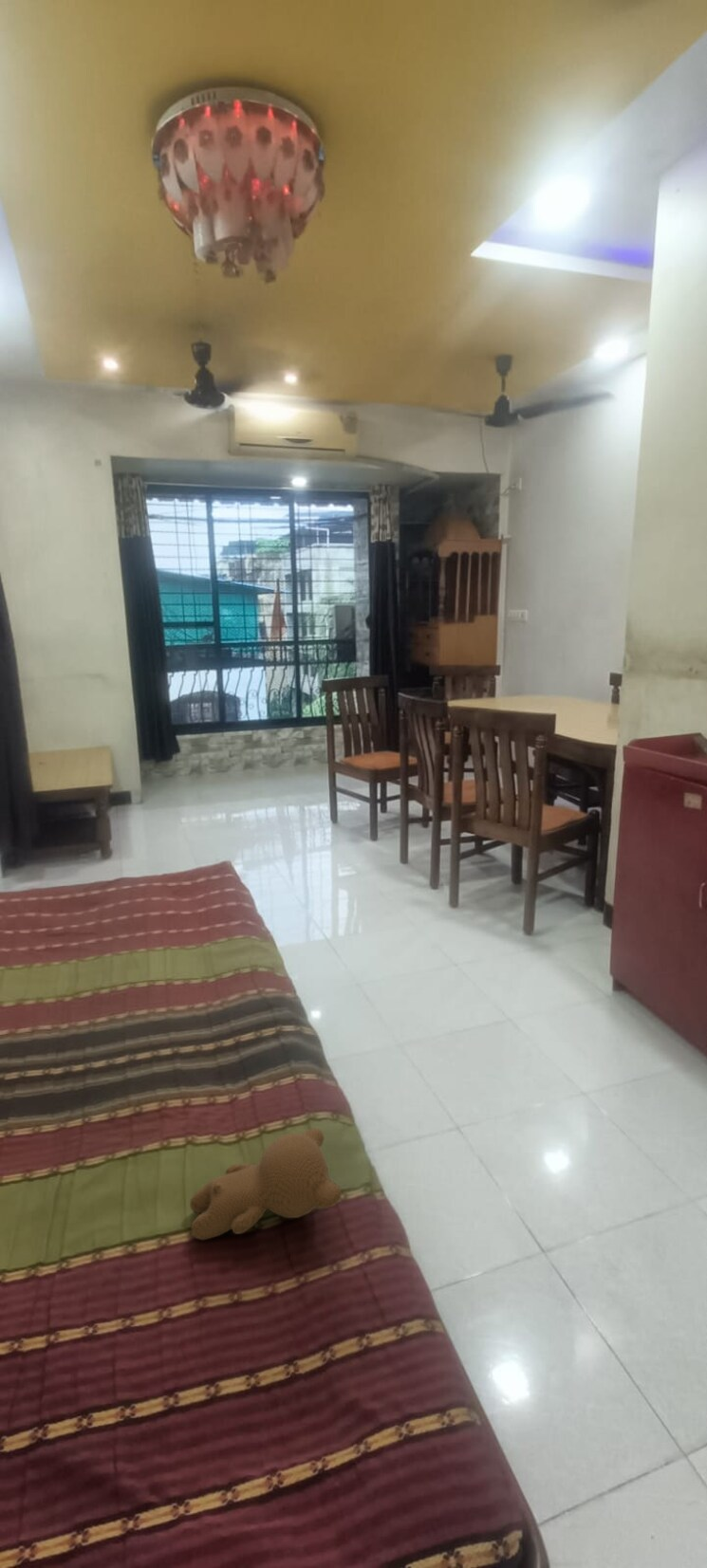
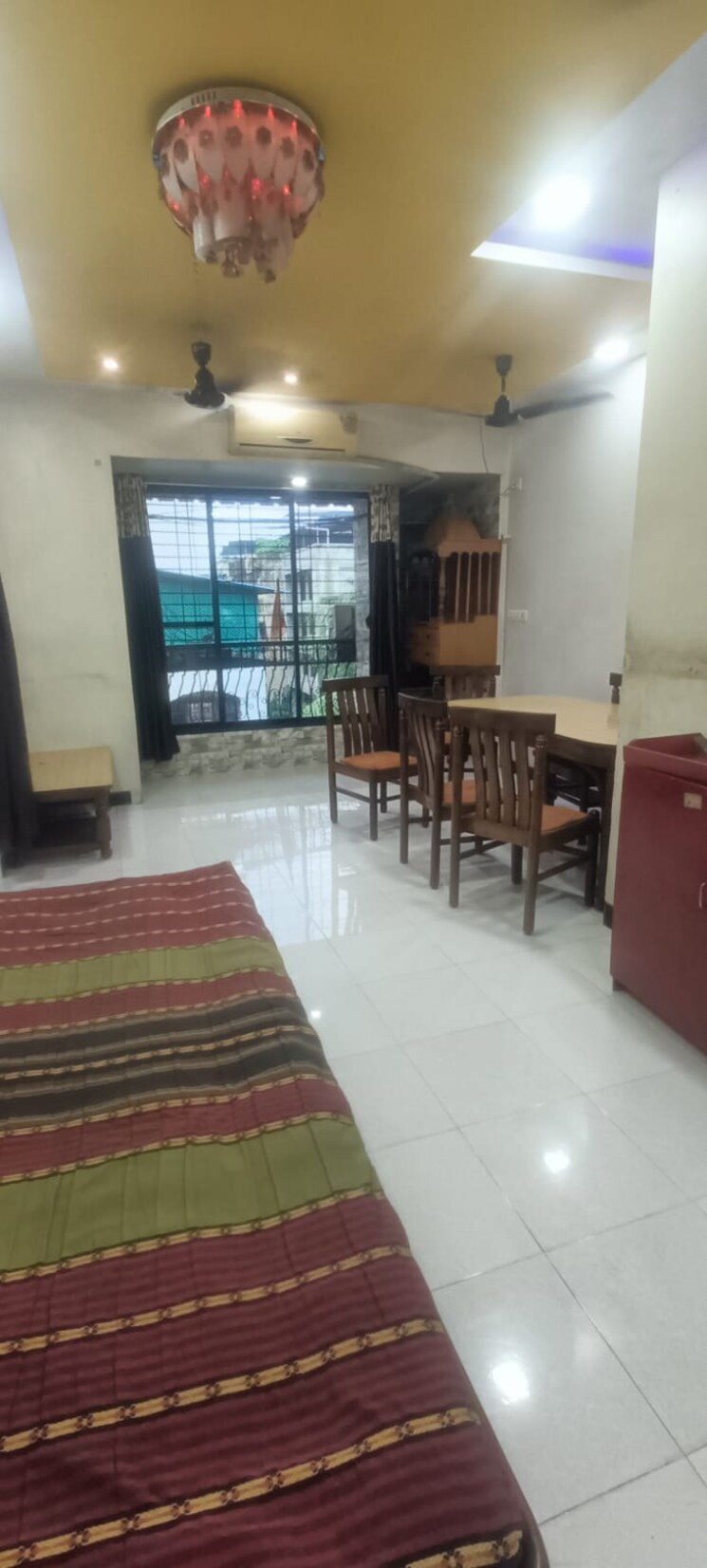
- teddy bear (262, 1182)
